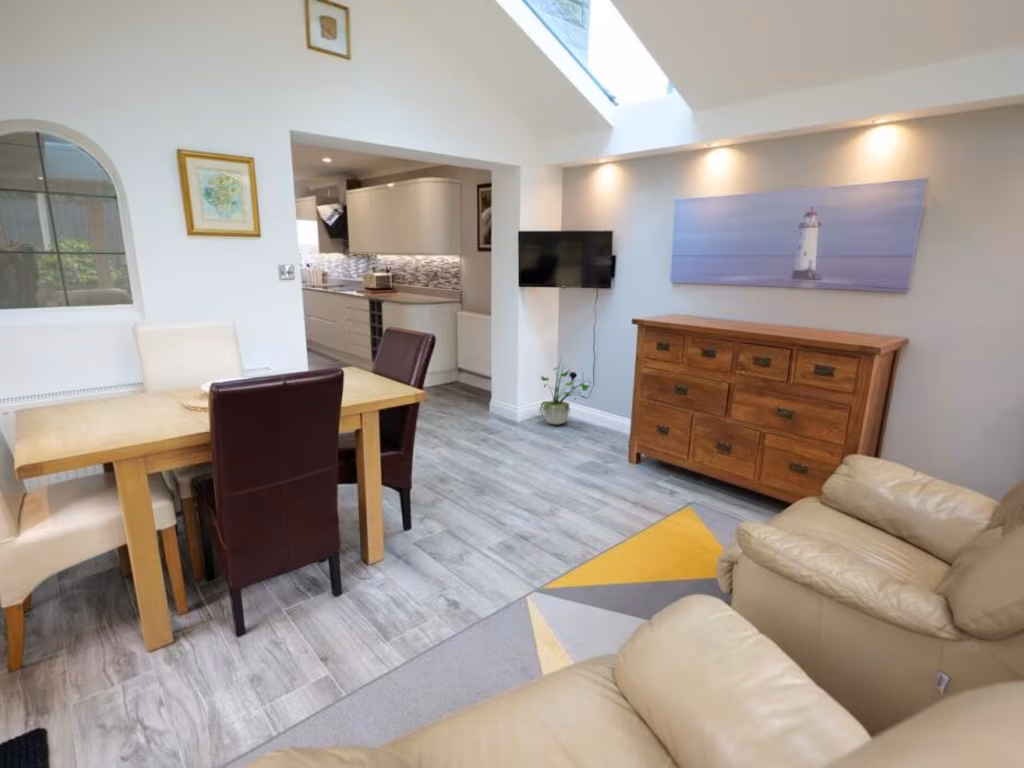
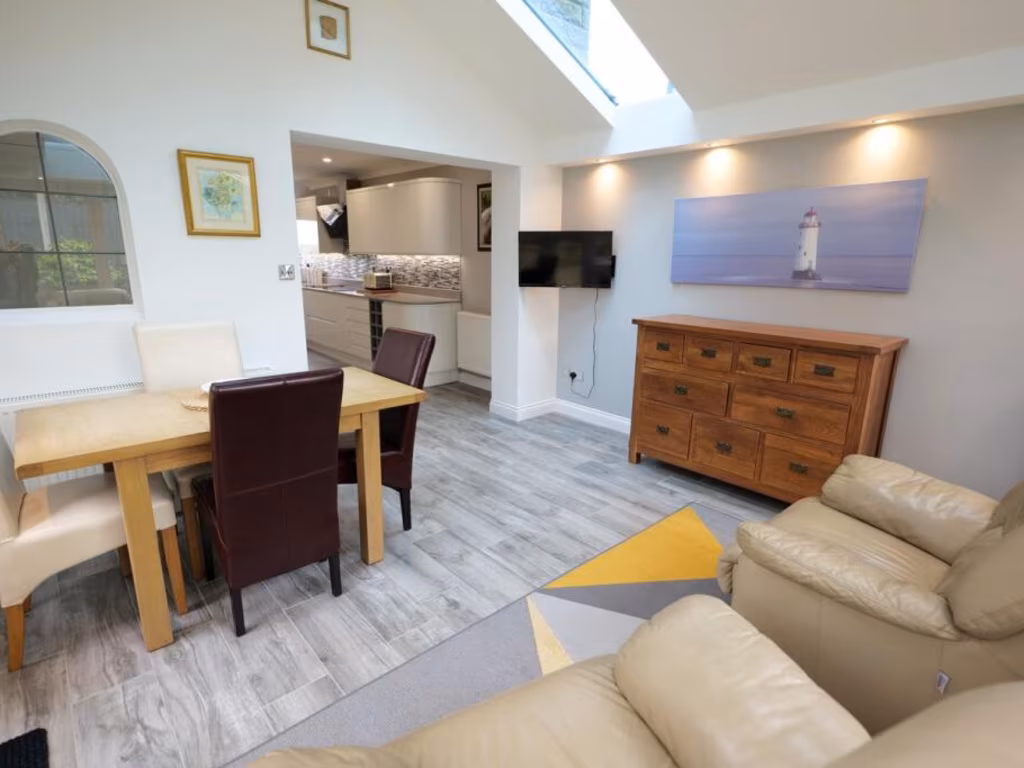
- potted plant (565, 392)
